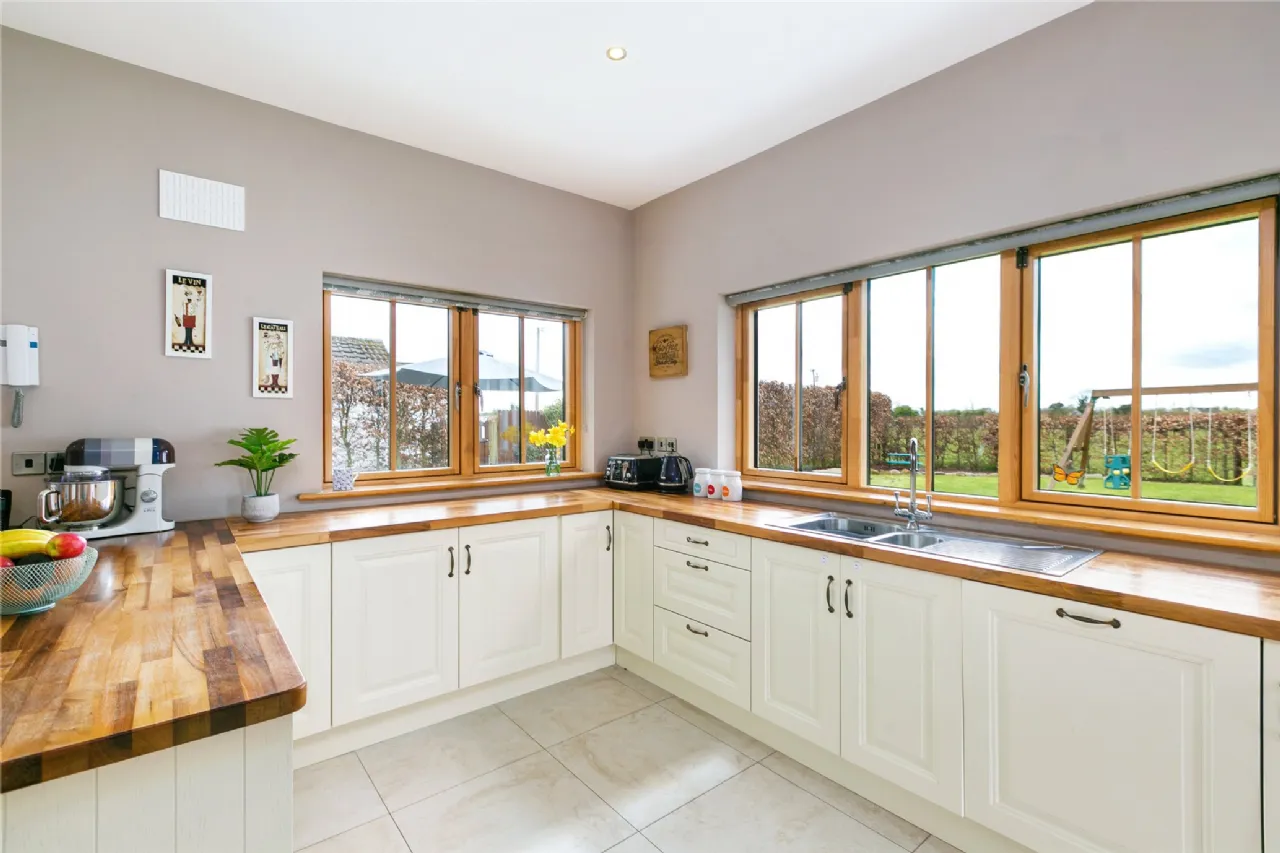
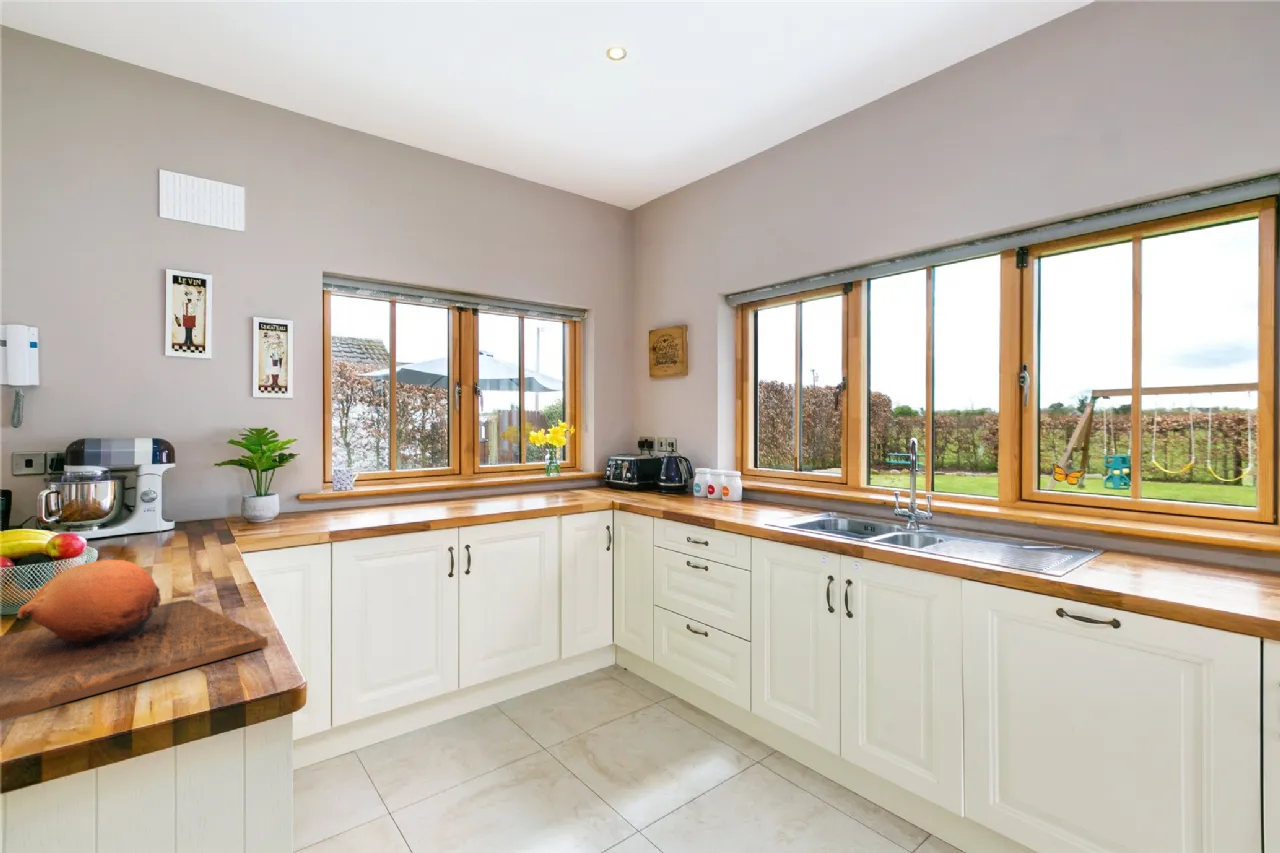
+ chopping board (112, 606)
